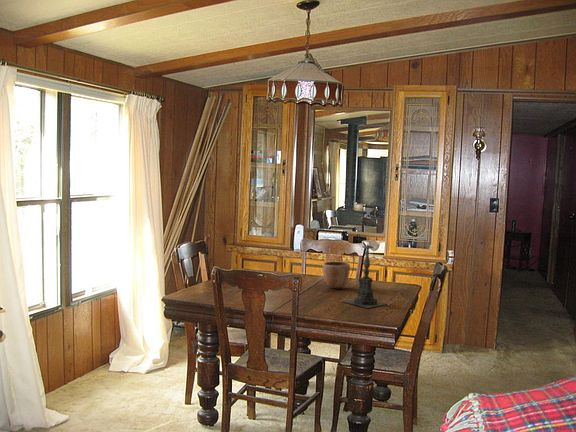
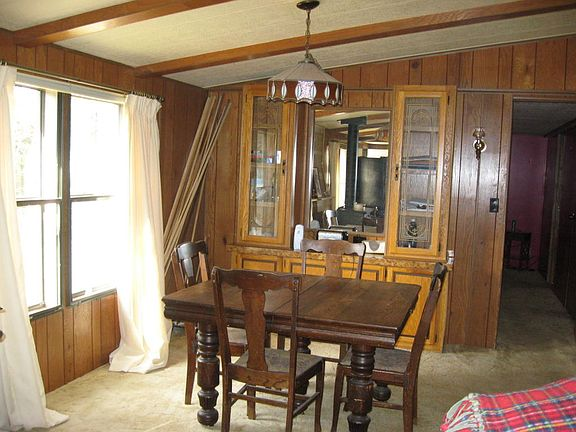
- decorative bowl (336, 275)
- candle holder (365, 269)
